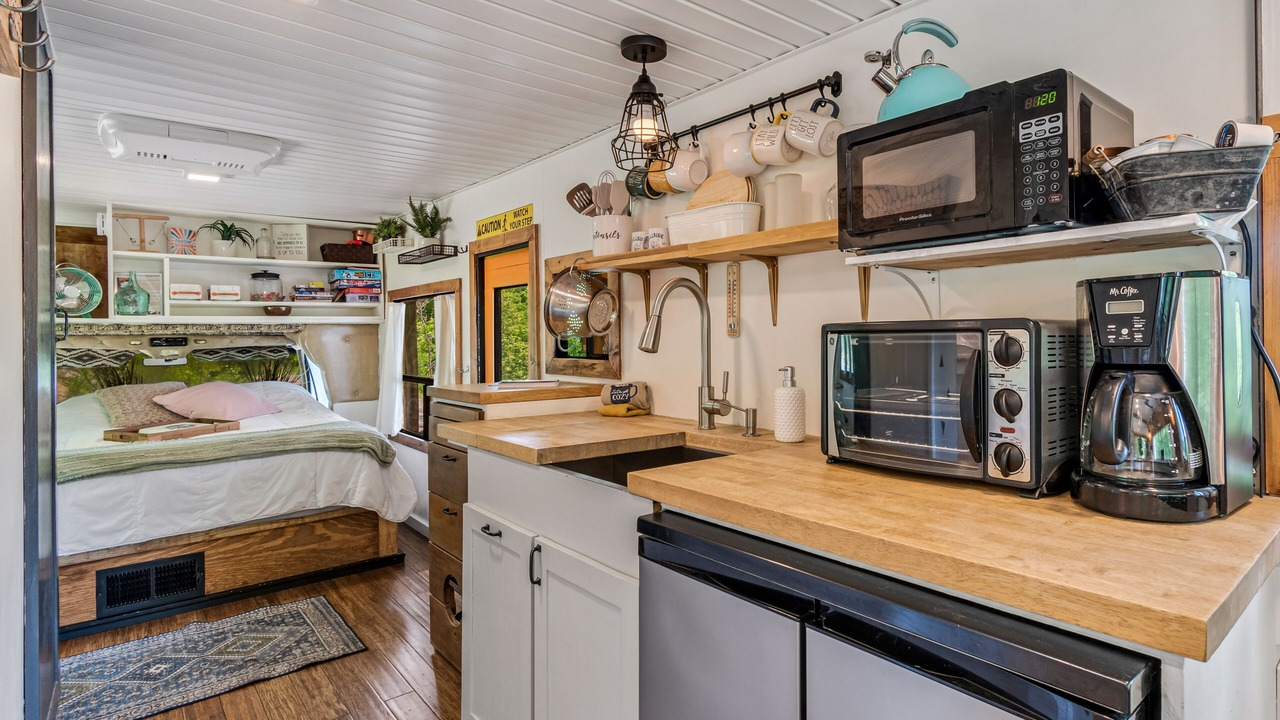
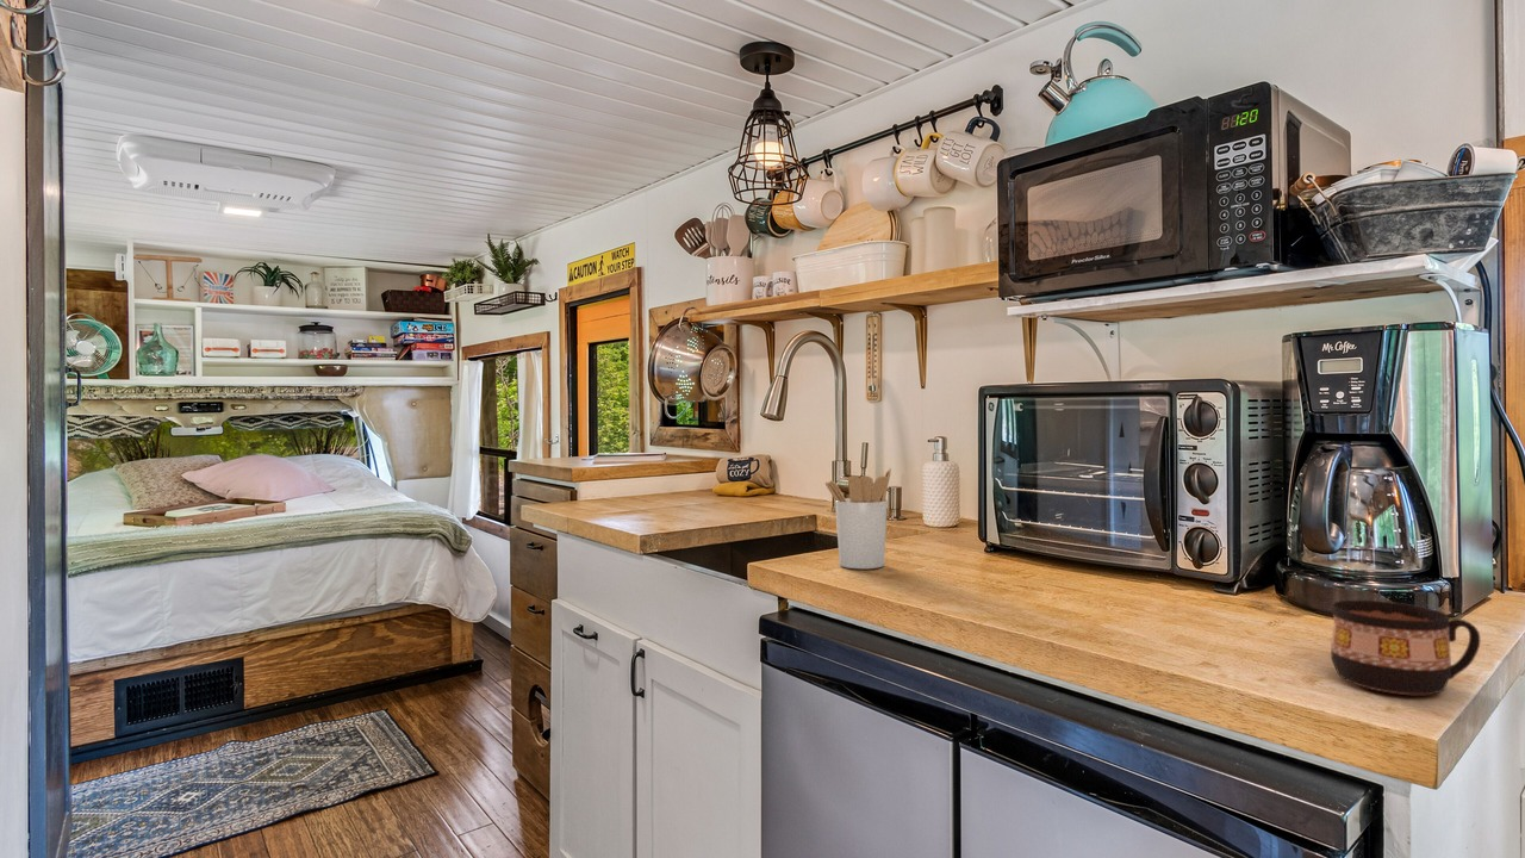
+ utensil holder (864, 517)
+ cup (1395, 648)
